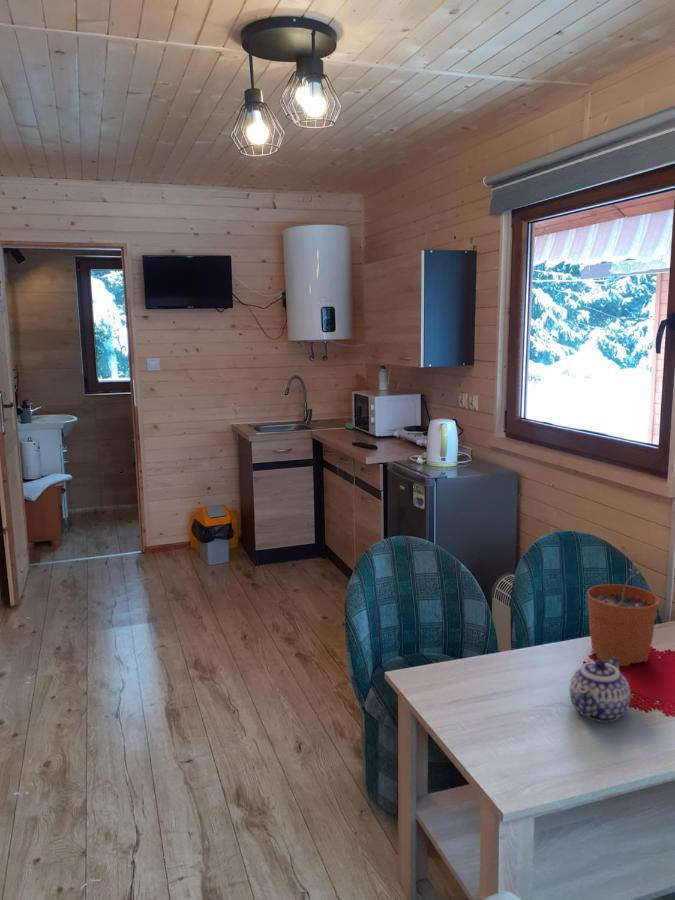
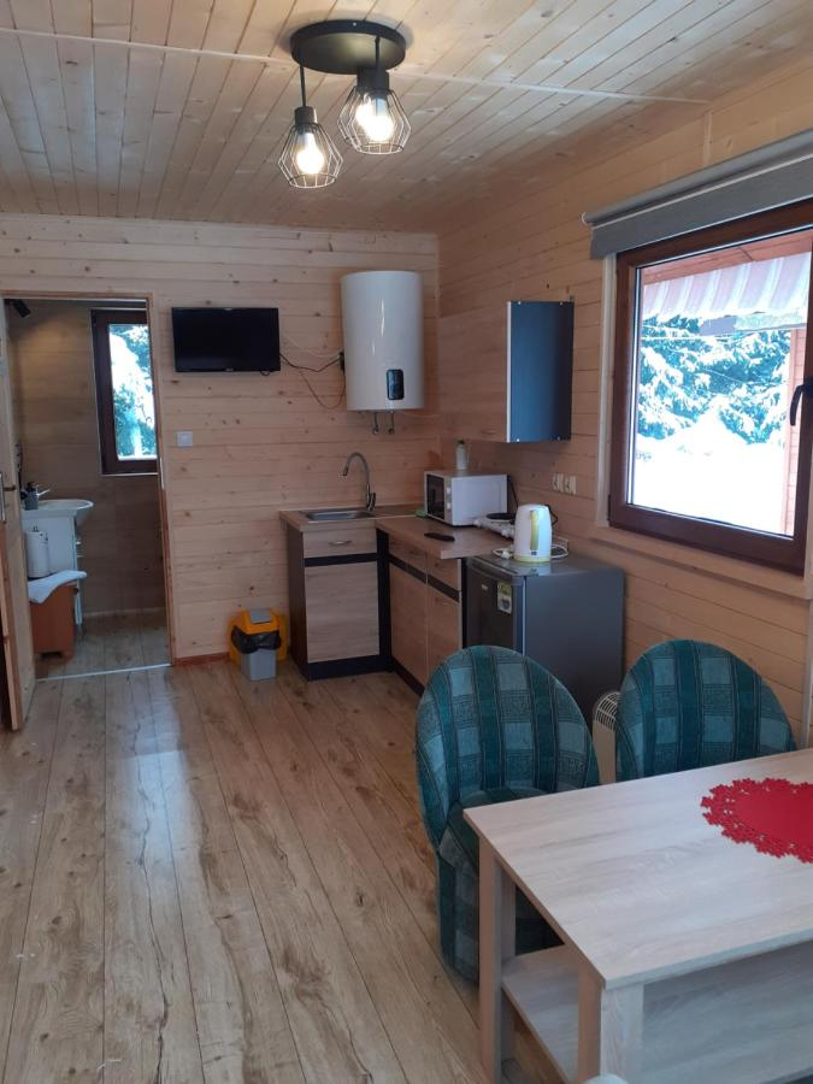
- teapot (599, 686)
- plant pot (621, 610)
